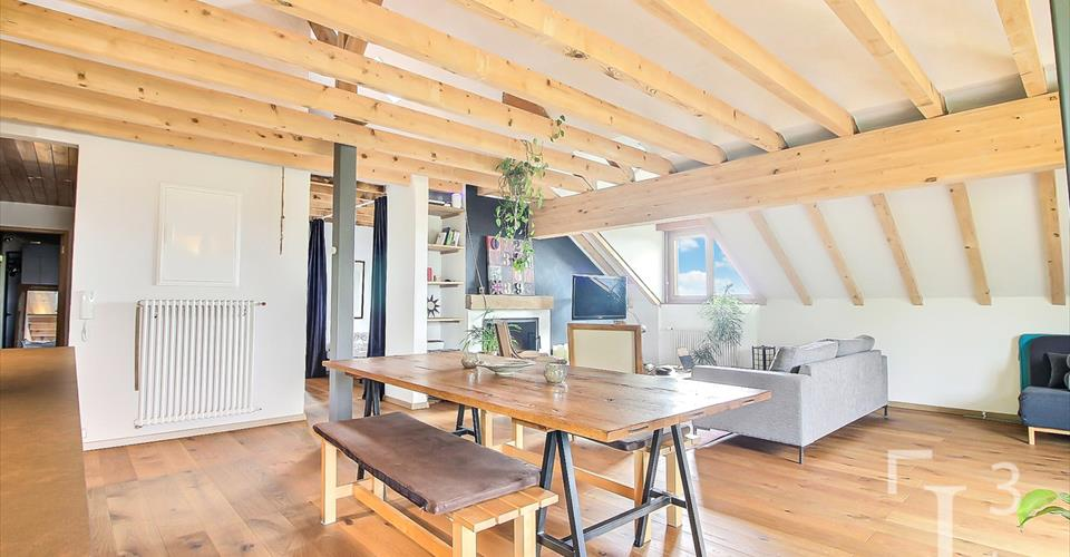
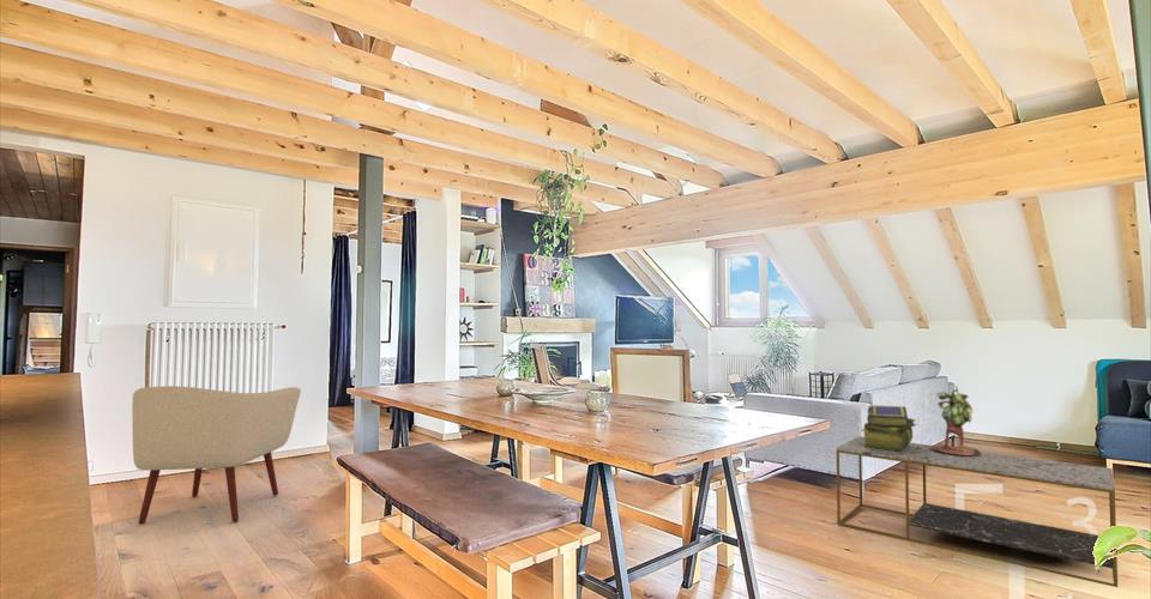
+ stack of books (888, 426)
+ armchair (209, 444)
+ coffee table (959, 509)
+ potted plant (953, 417)
